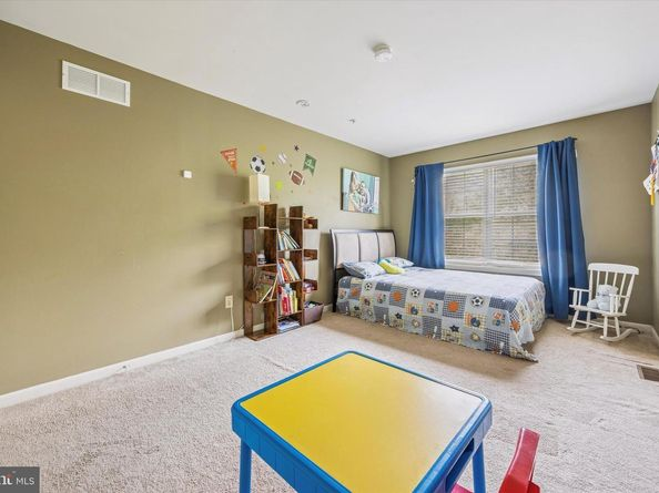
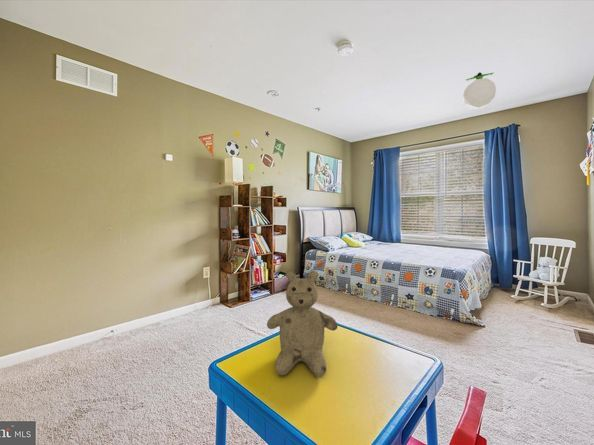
+ teddy bear (301, 318)
+ ceiling light (479, 90)
